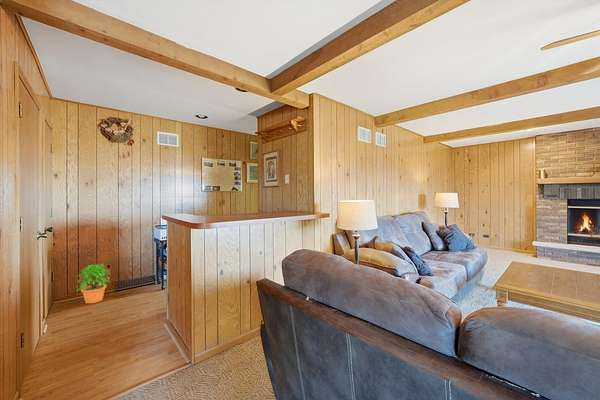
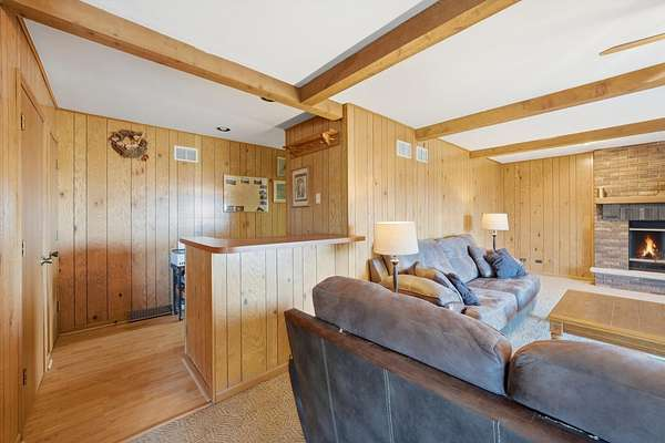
- potted plant (93, 281)
